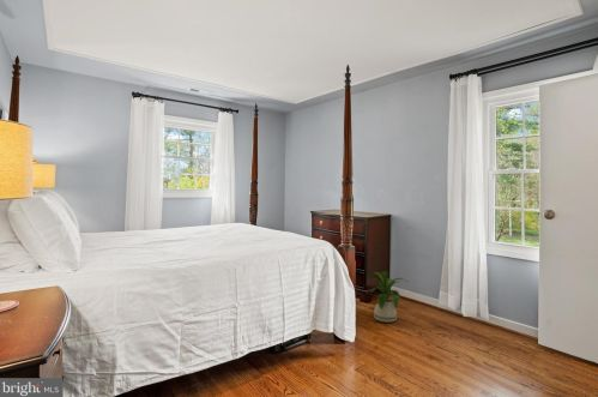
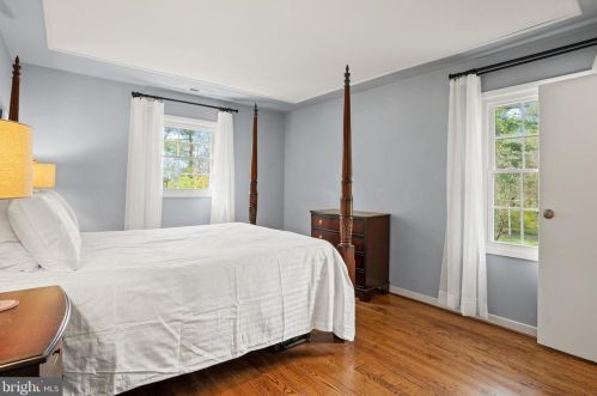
- house plant (388, 293)
